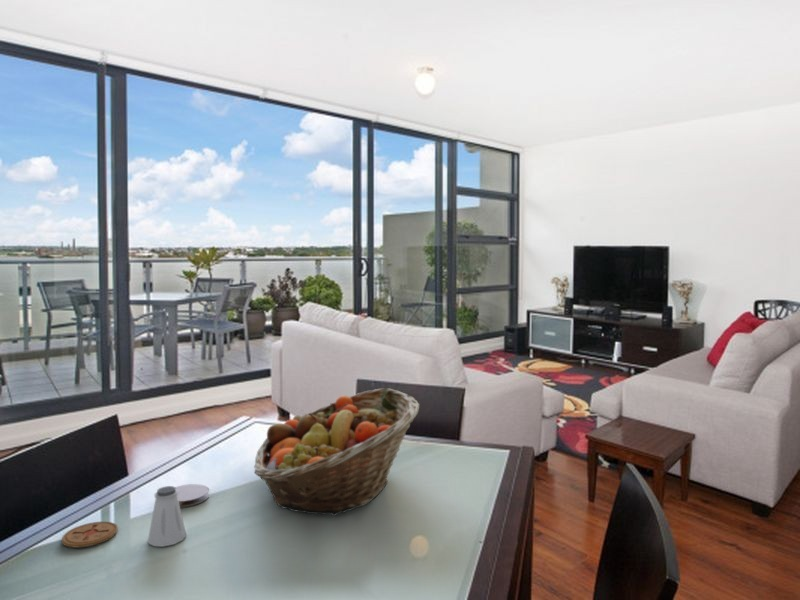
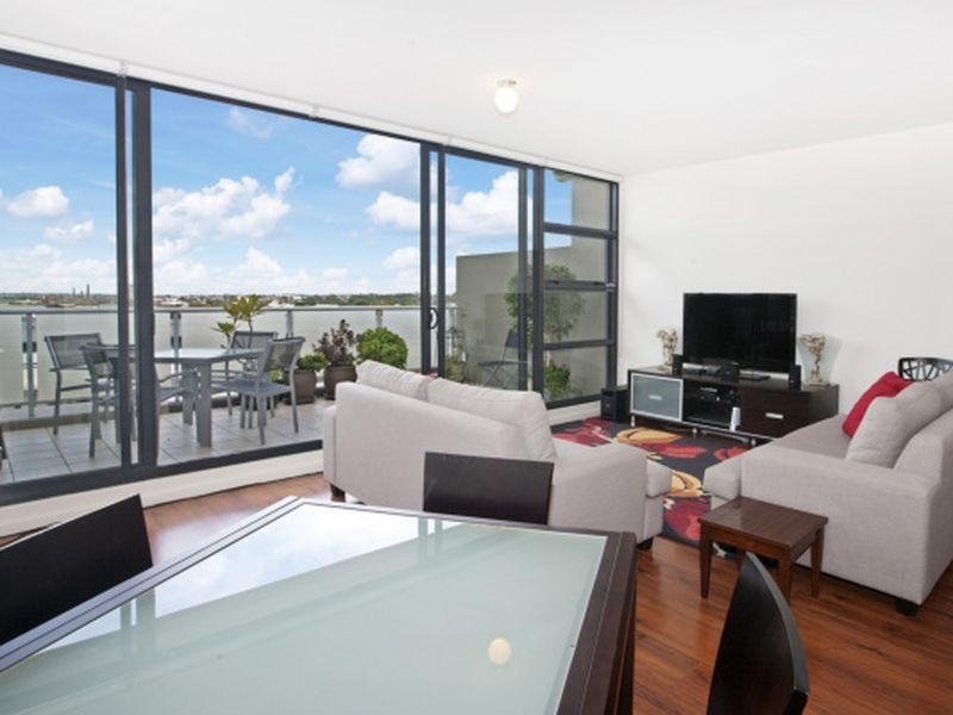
- coaster (186, 495)
- fruit basket (337, 442)
- coaster (90, 533)
- saltshaker (166, 513)
